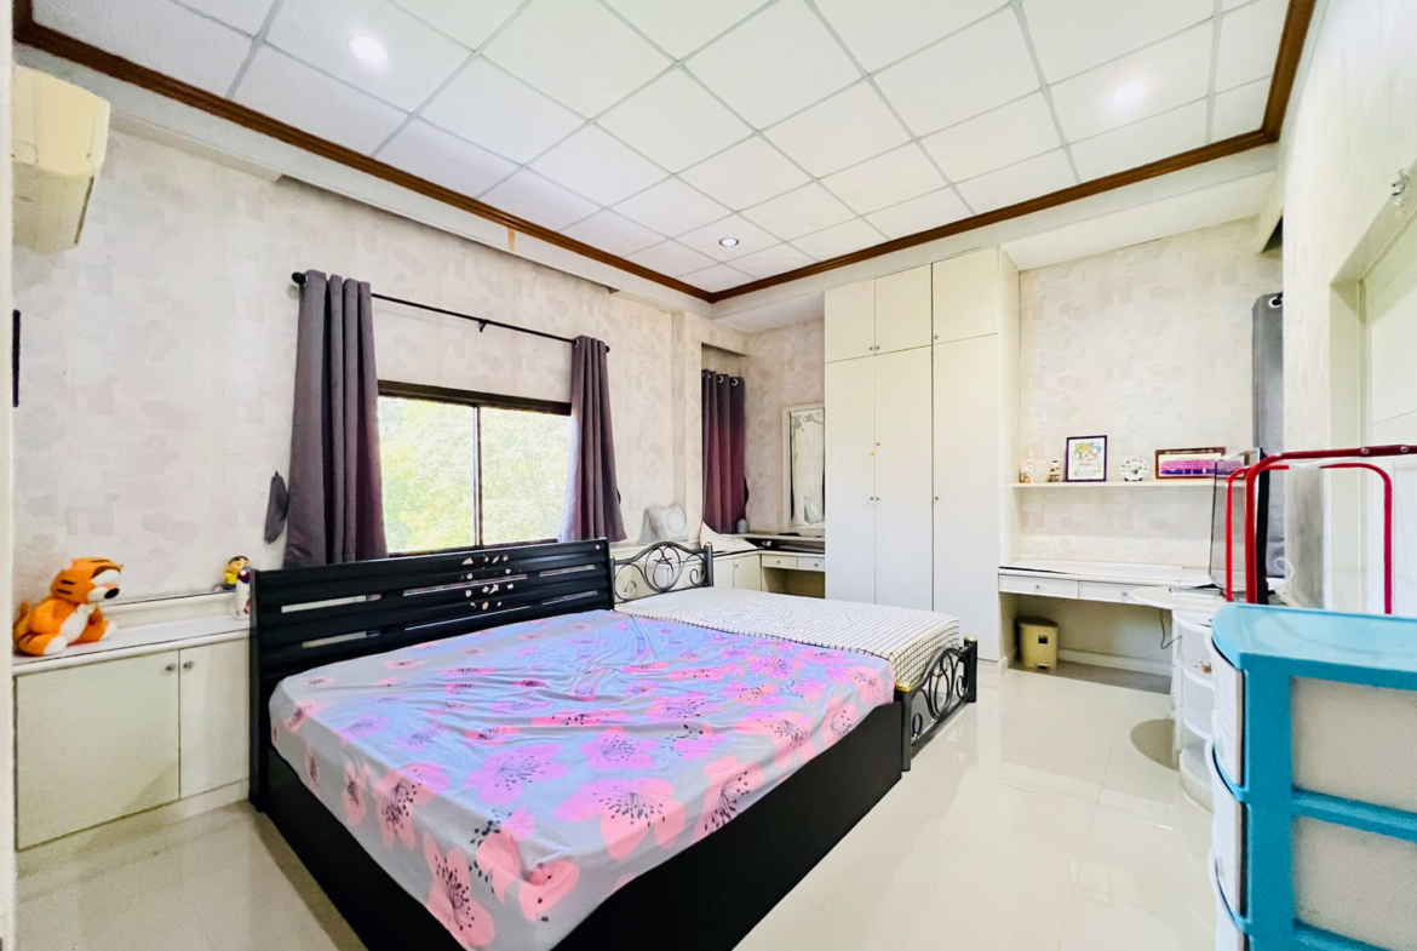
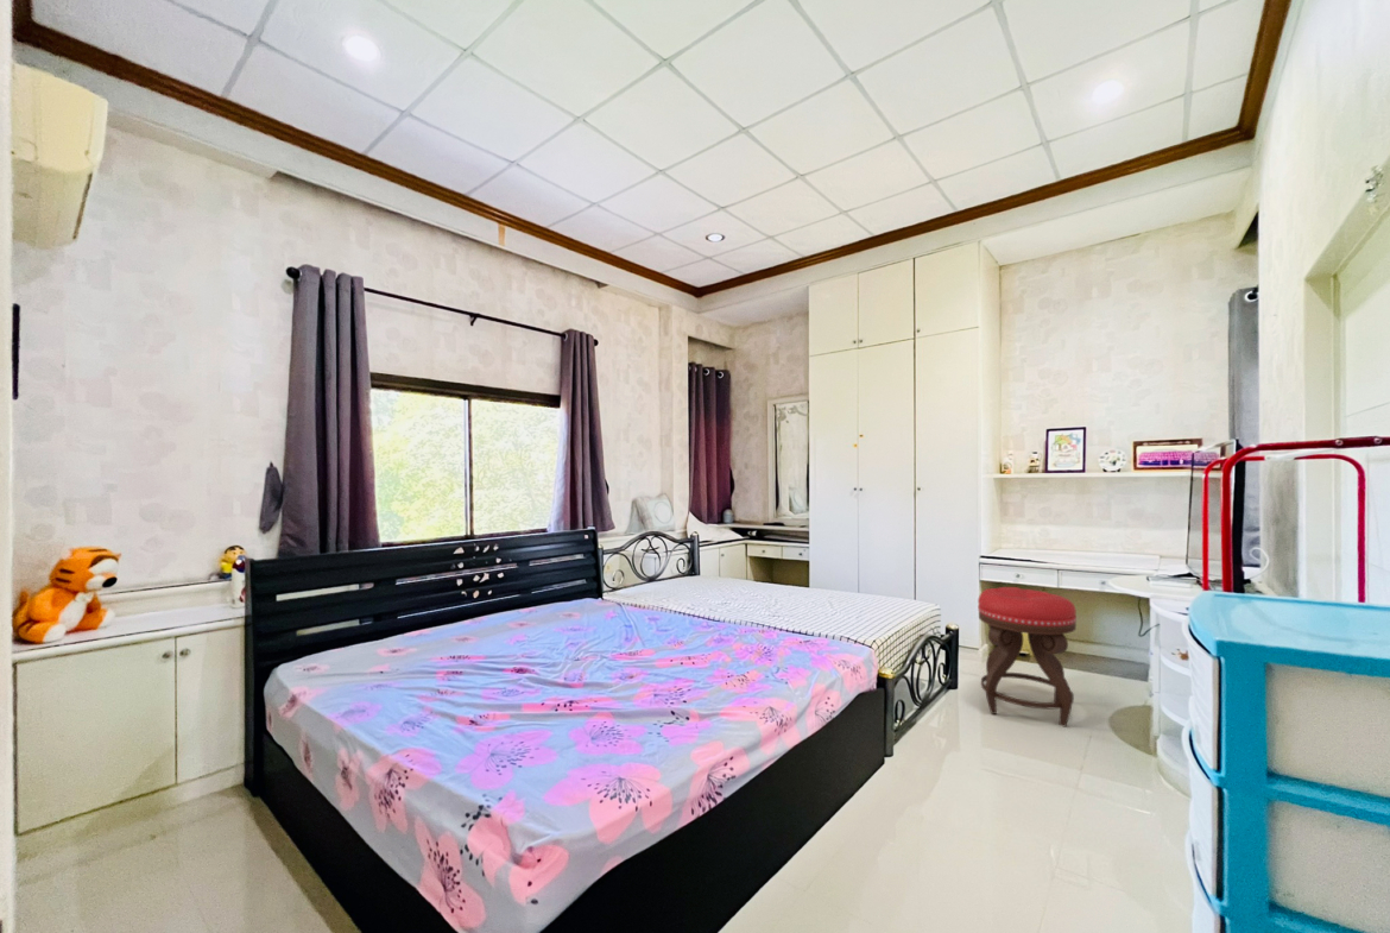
+ stool (1021, 649)
